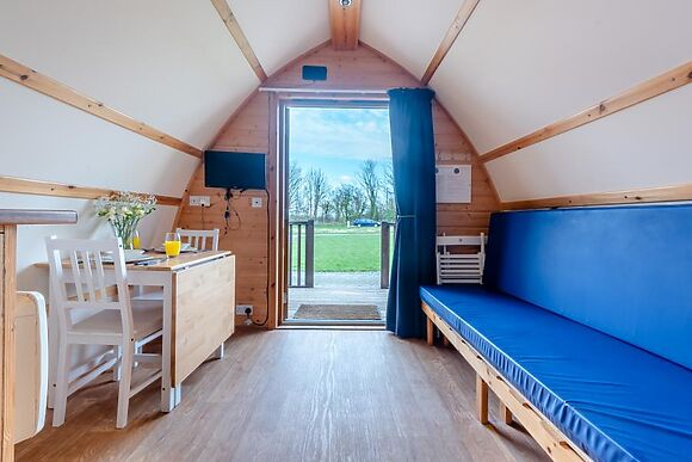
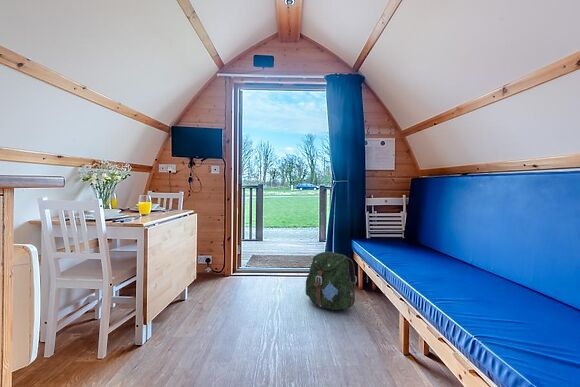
+ backpack (331, 279)
